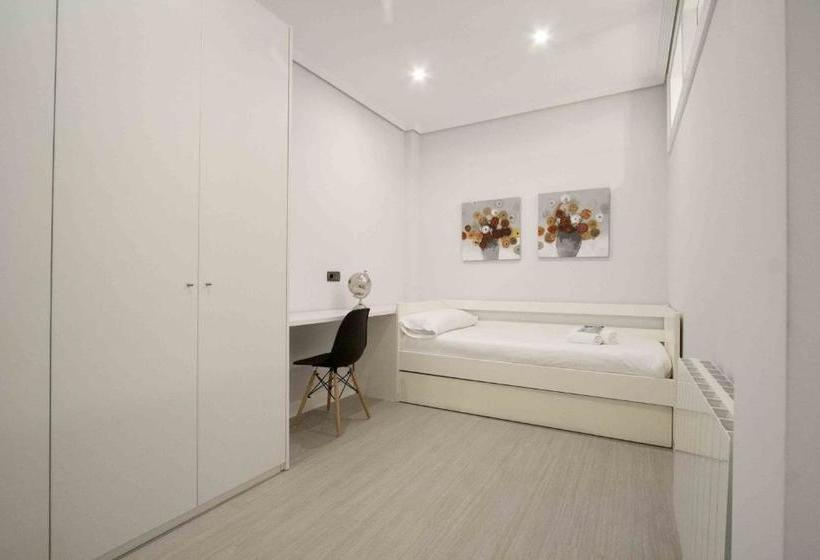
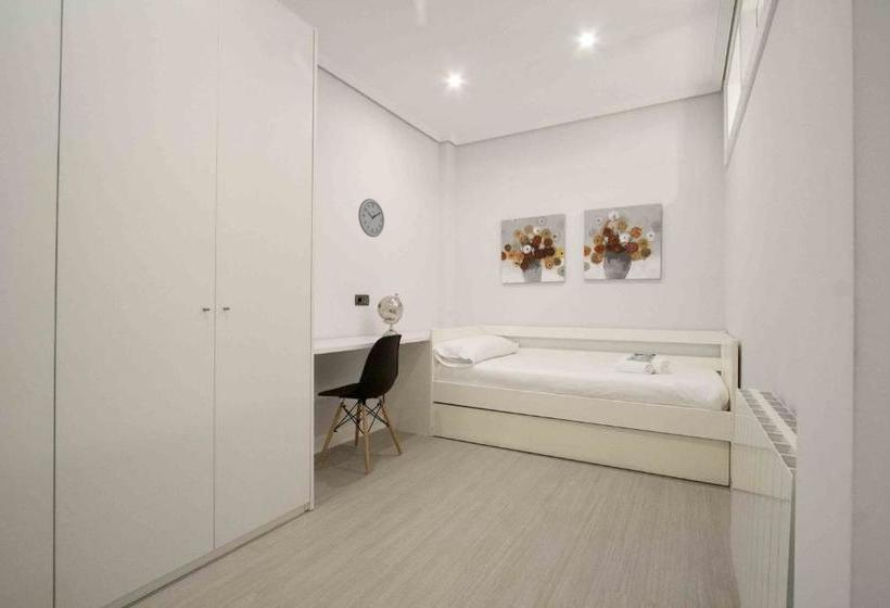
+ wall clock (372, 217)
